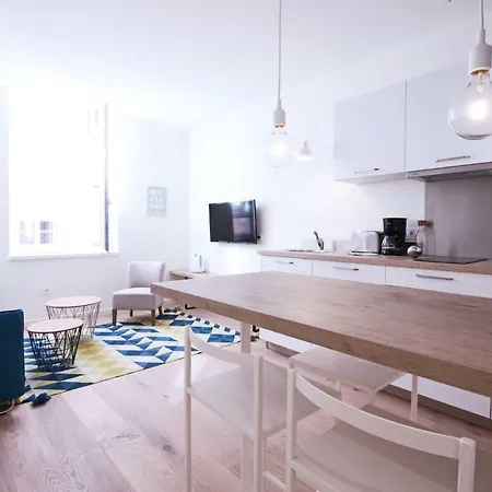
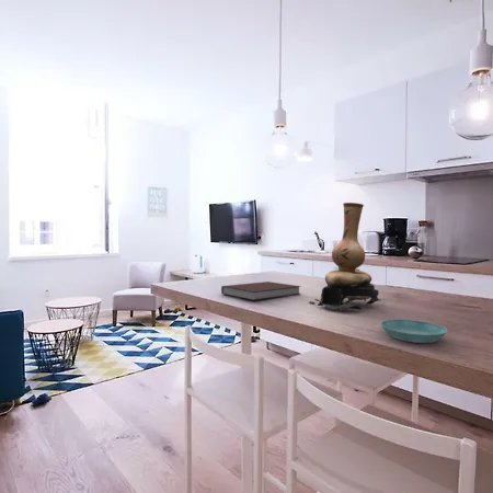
+ notebook (261, 289)
+ vase (346, 253)
+ saucer (412, 331)
